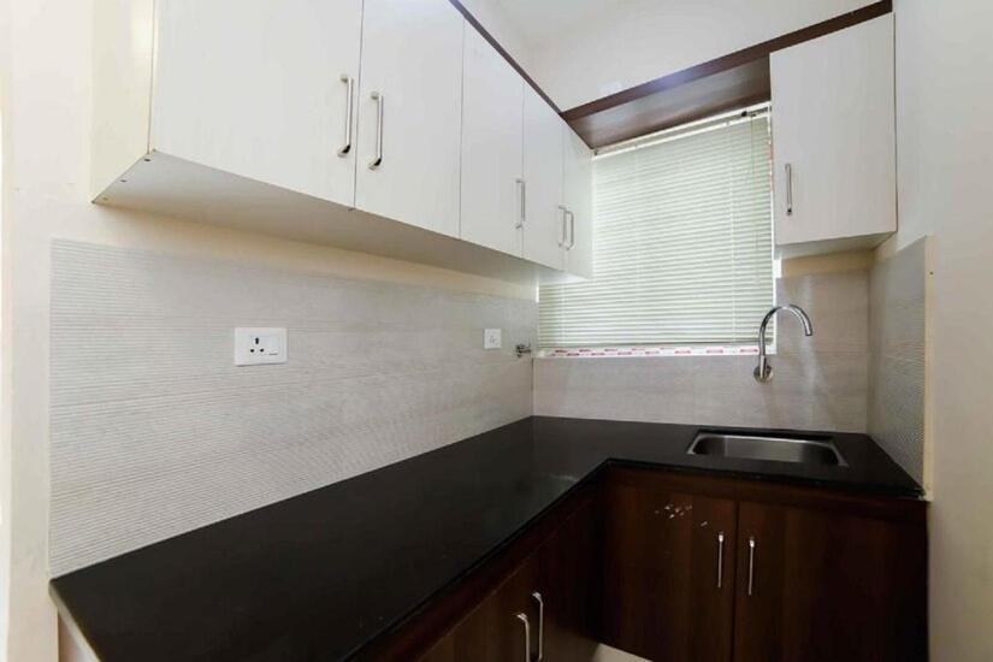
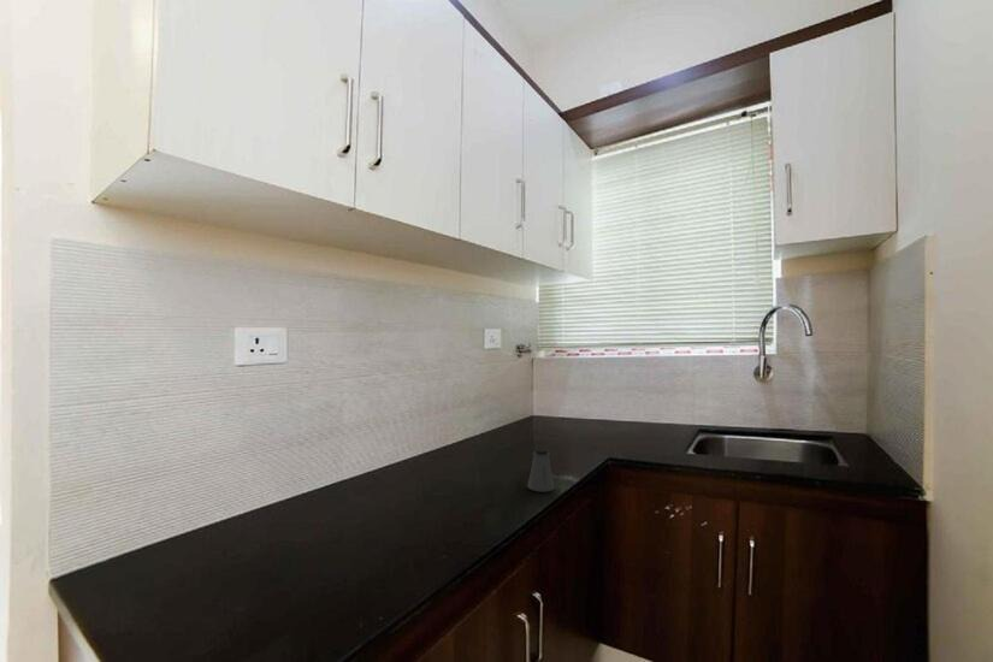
+ saltshaker (540, 468)
